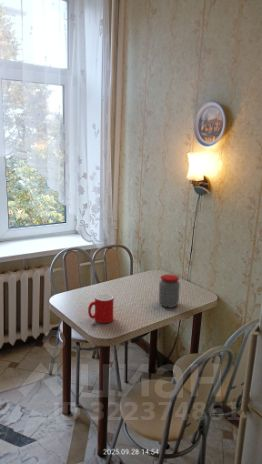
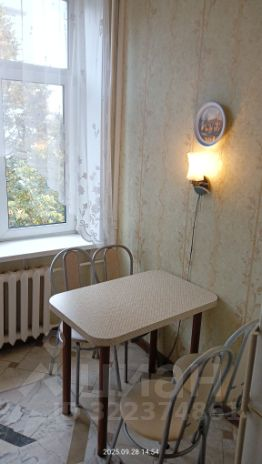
- jar (169, 290)
- cup (100, 308)
